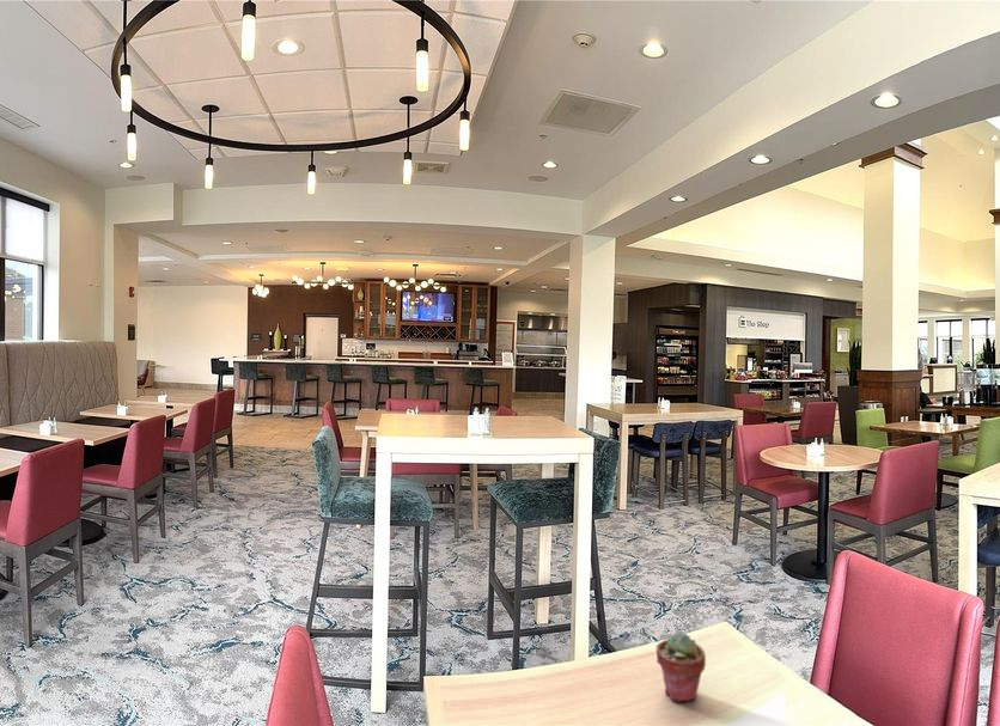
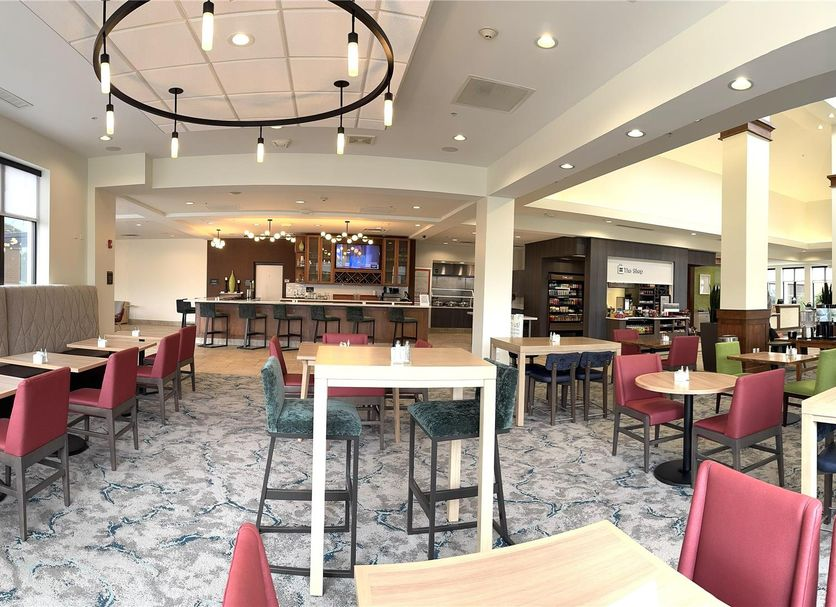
- potted succulent (681, 663)
